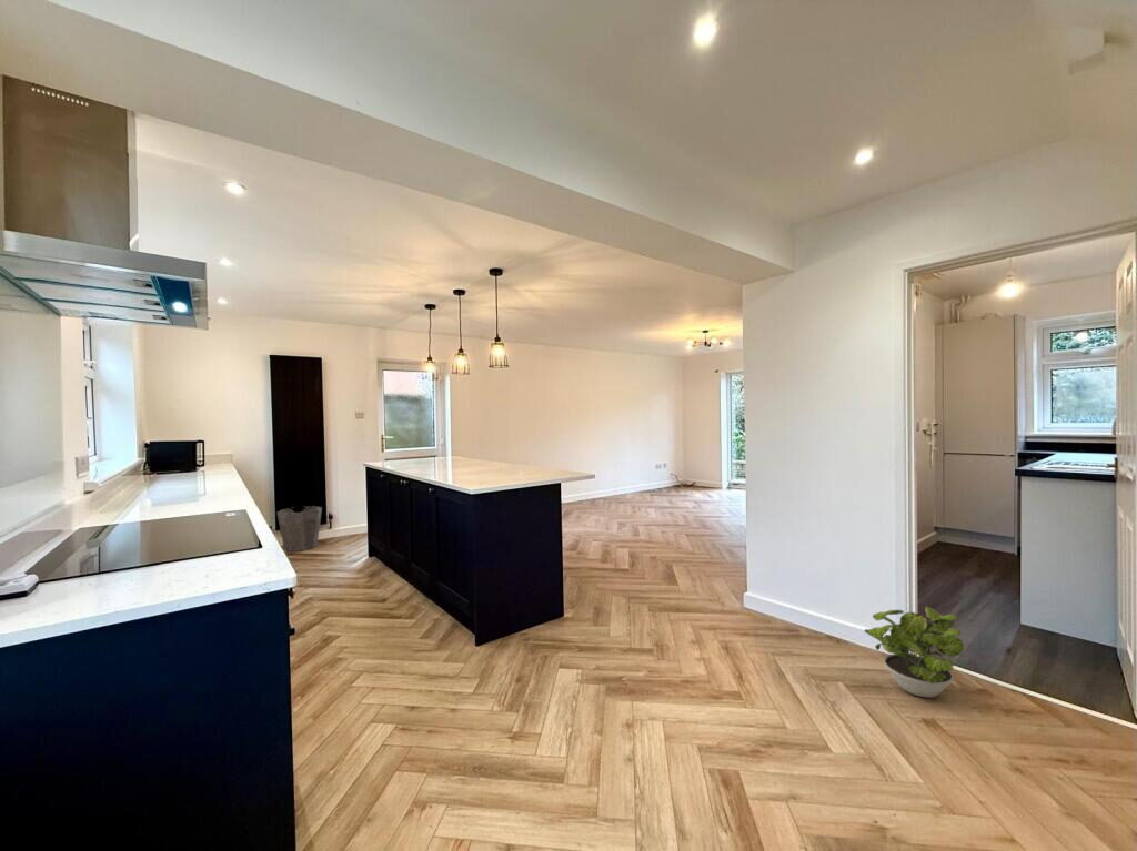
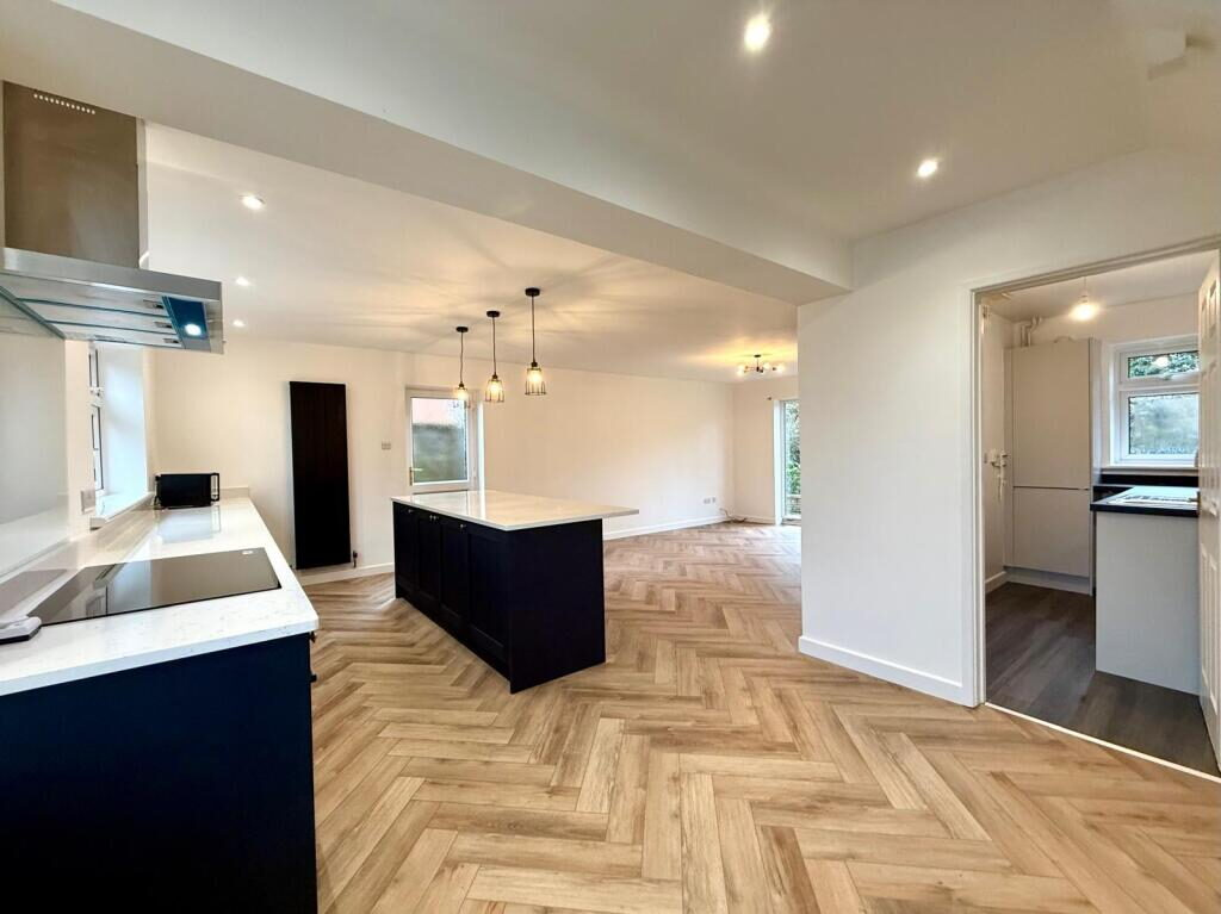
- waste bin (300, 528)
- potted plant (912, 646)
